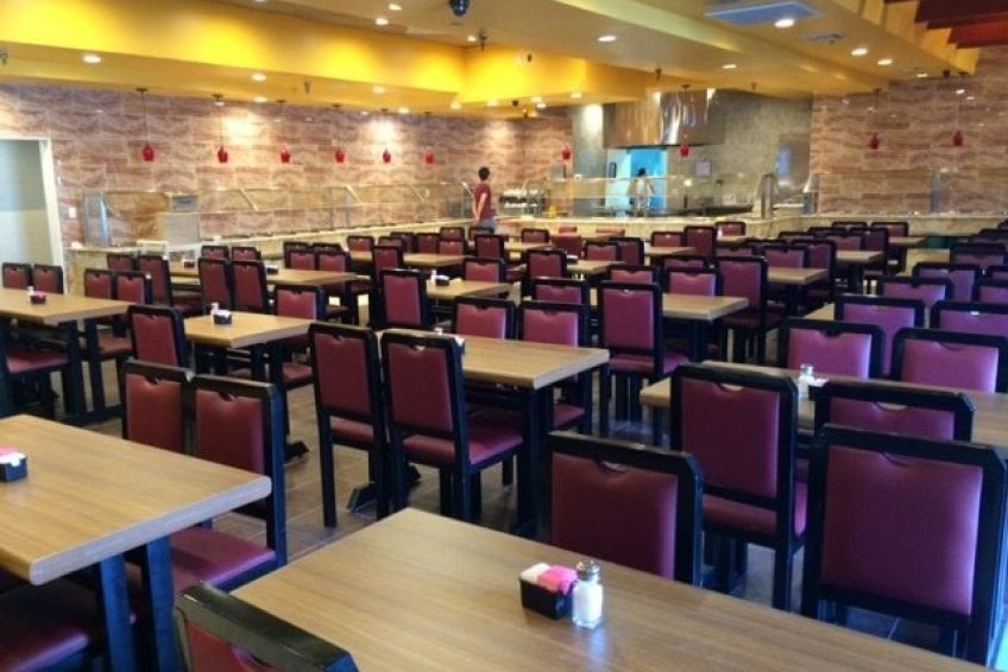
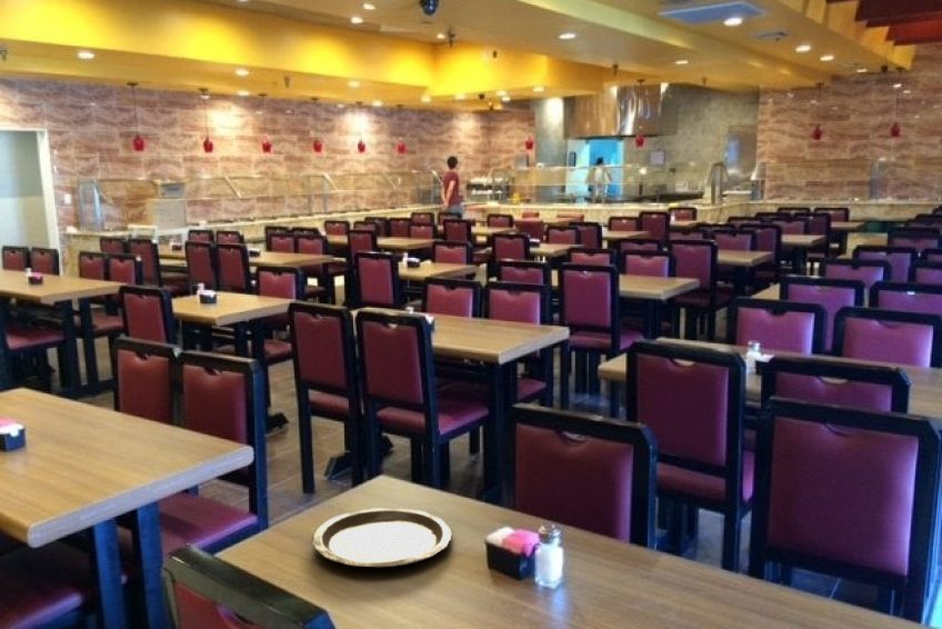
+ plate (382, 537)
